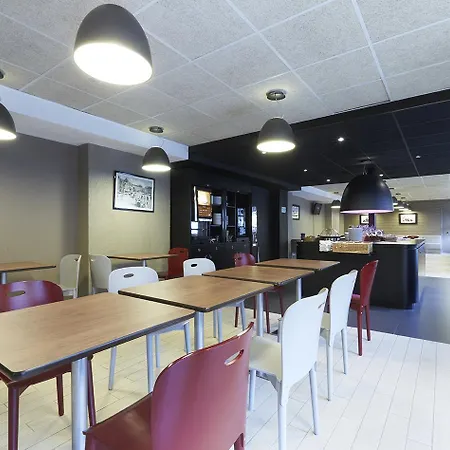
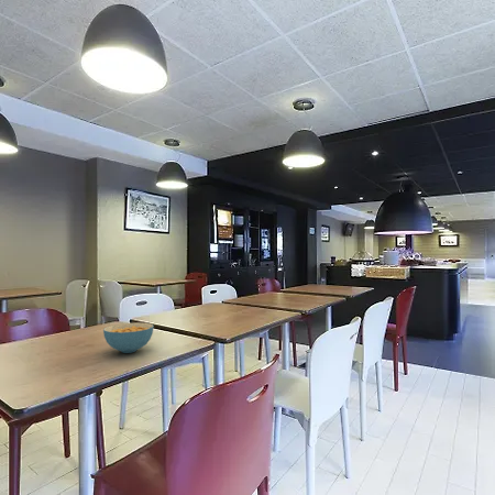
+ cereal bowl (129, 339)
